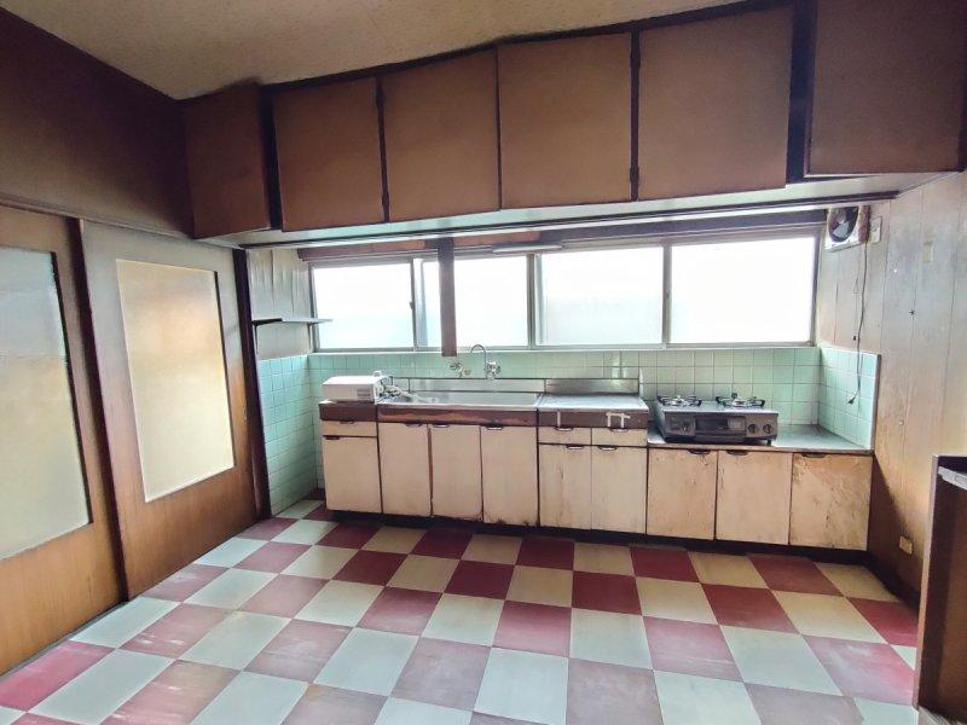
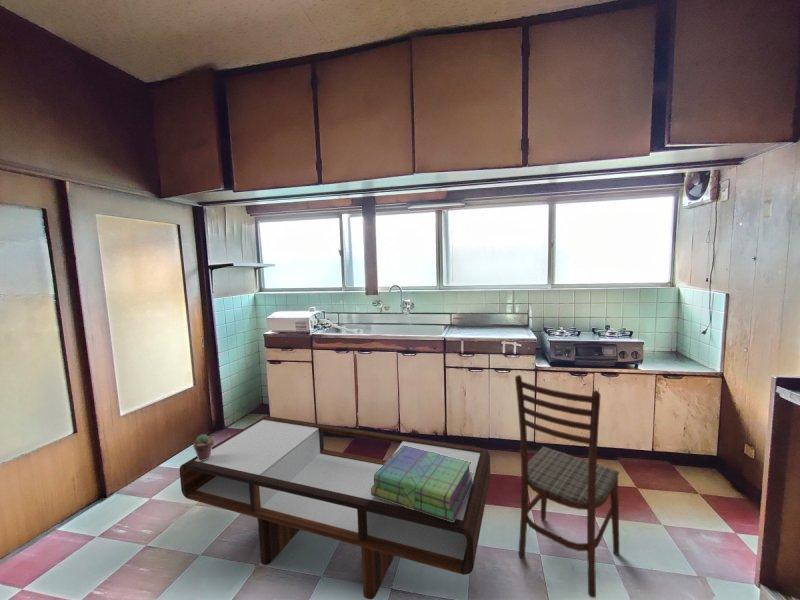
+ coffee table (338, 498)
+ stack of books (423, 478)
+ potted succulent (203, 445)
+ dining chair (567, 465)
